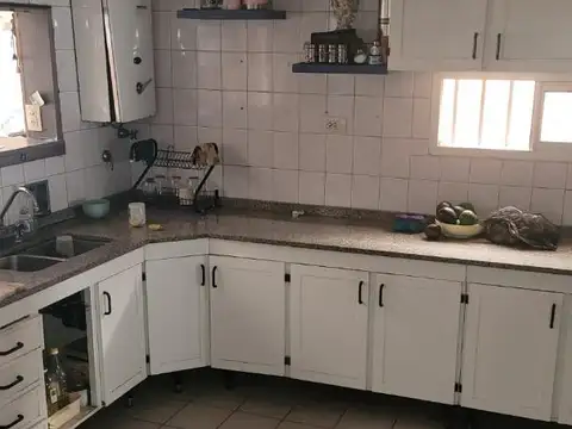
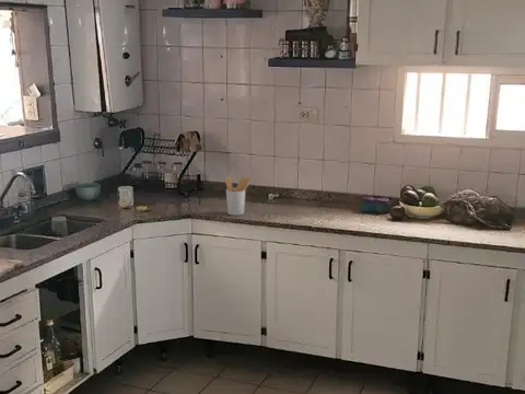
+ utensil holder (238, 195)
